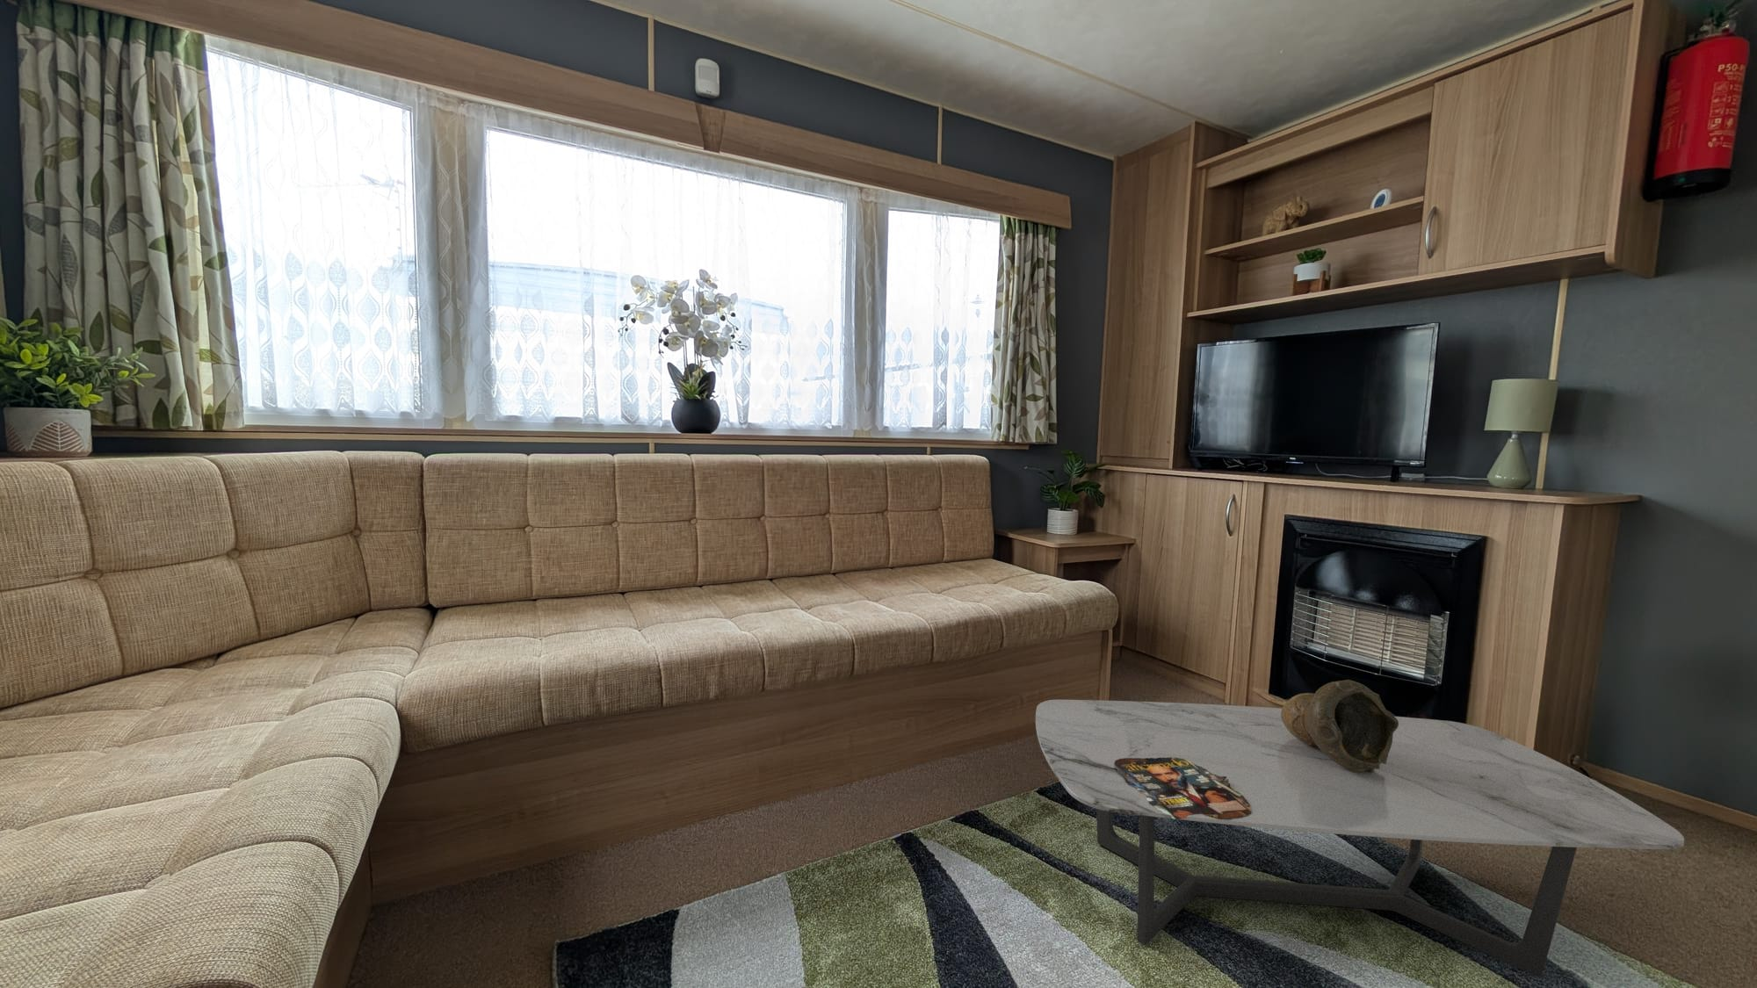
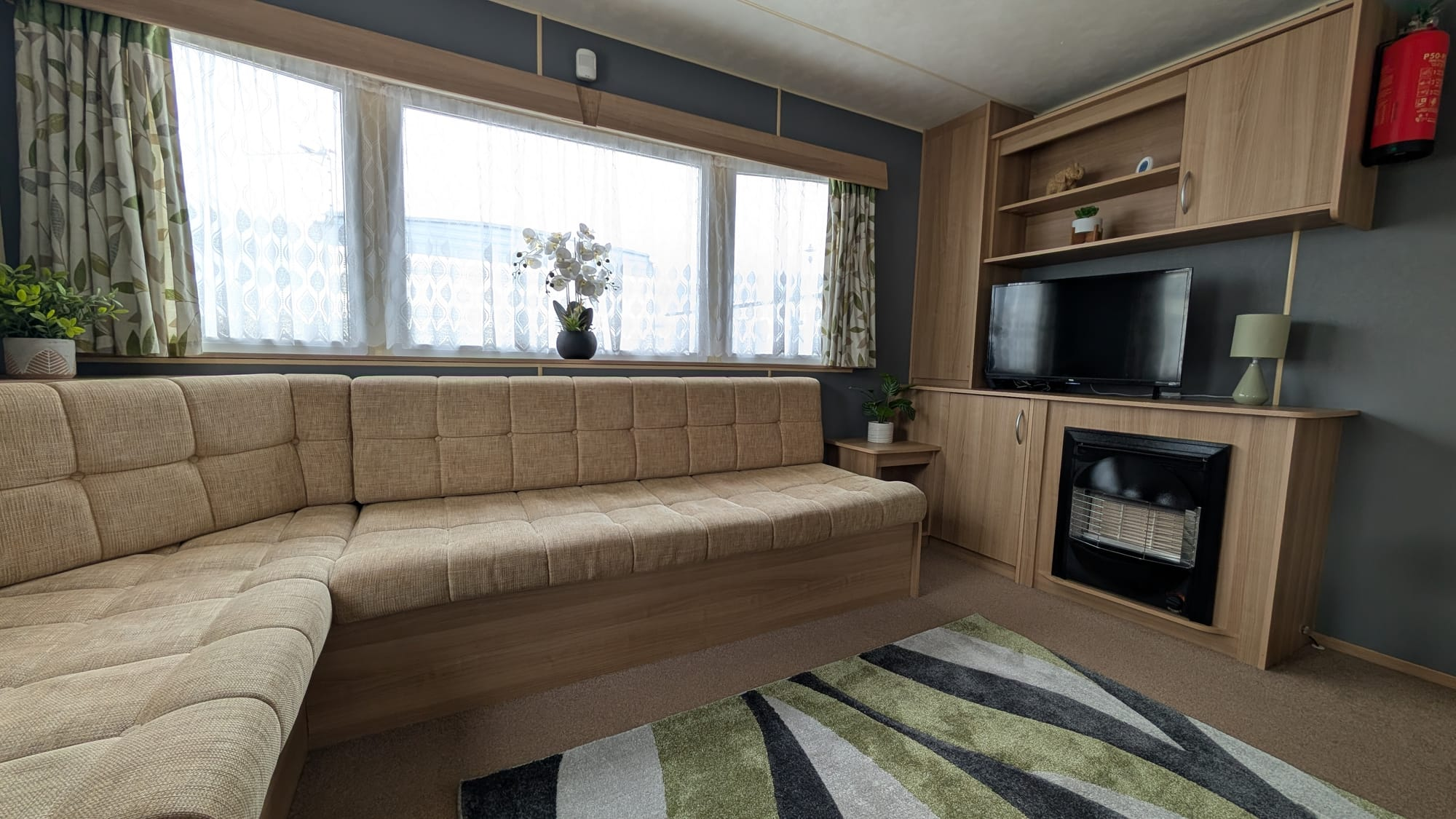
- decorative bowl (1333, 713)
- coffee table (1297, 829)
- magazine (1179, 782)
